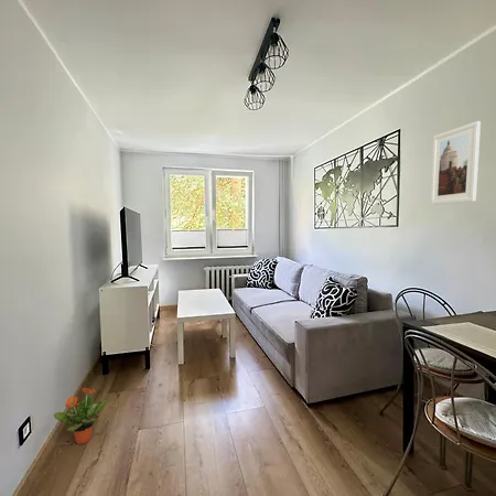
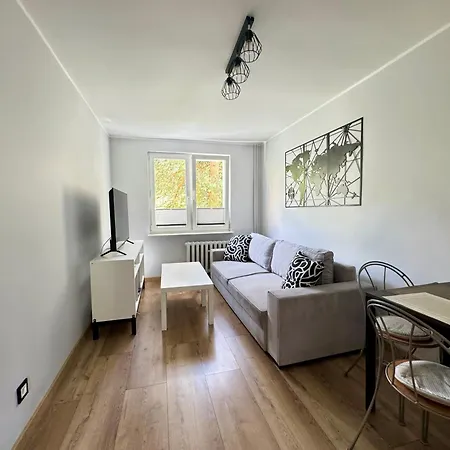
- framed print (453, 166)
- potted plant (80, 416)
